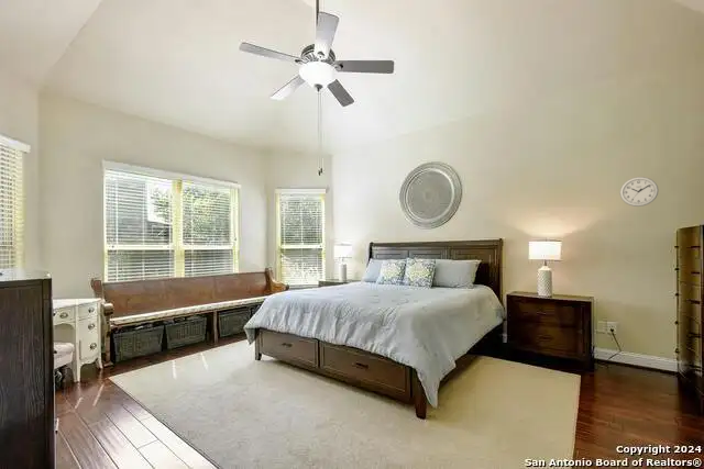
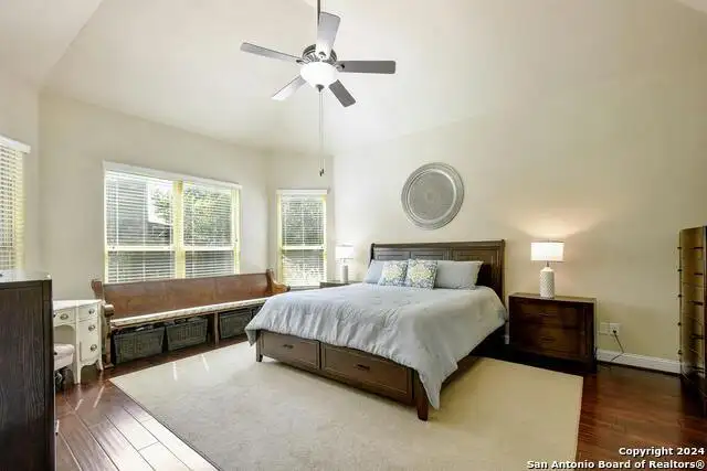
- wall clock (638, 191)
